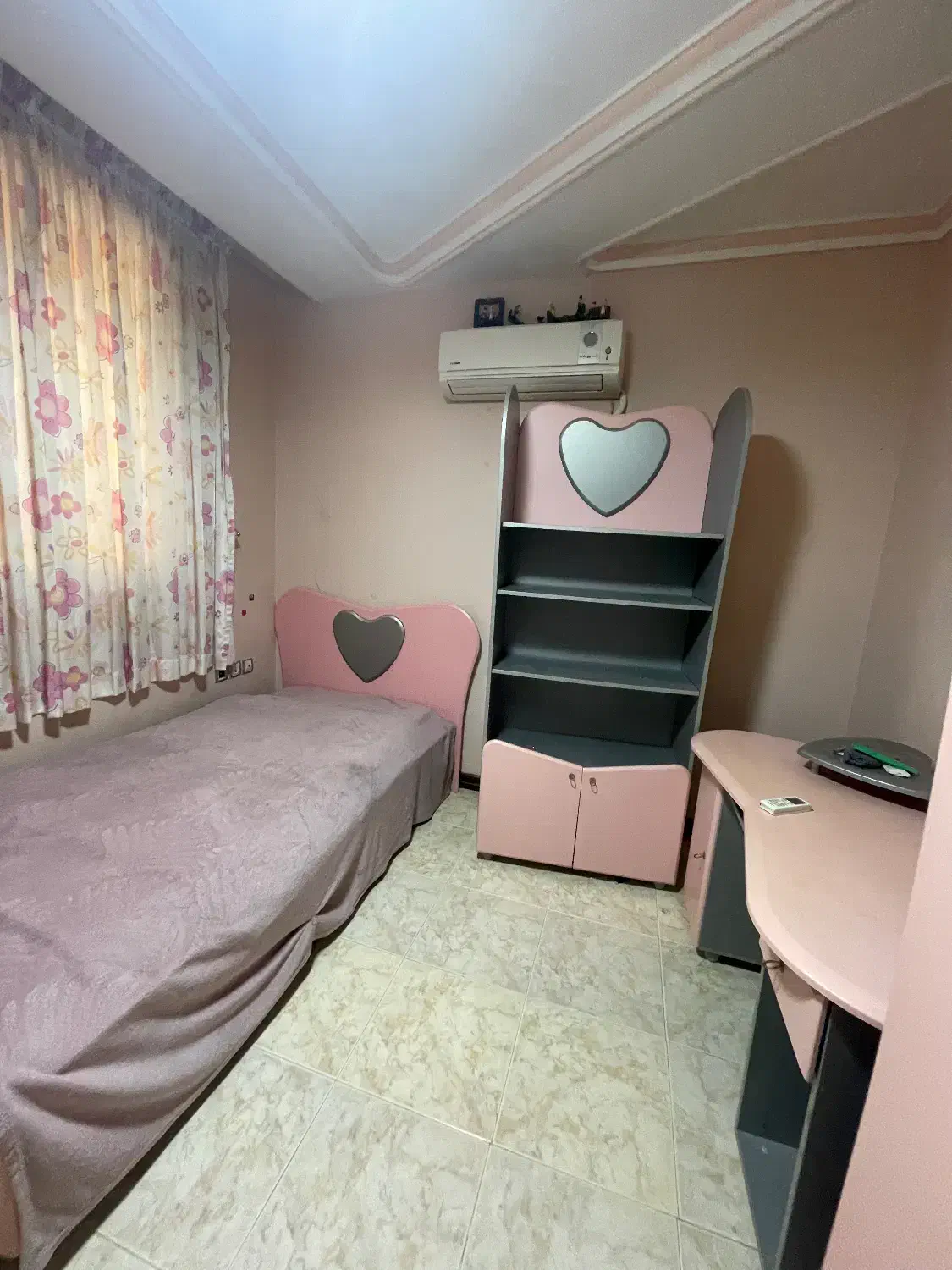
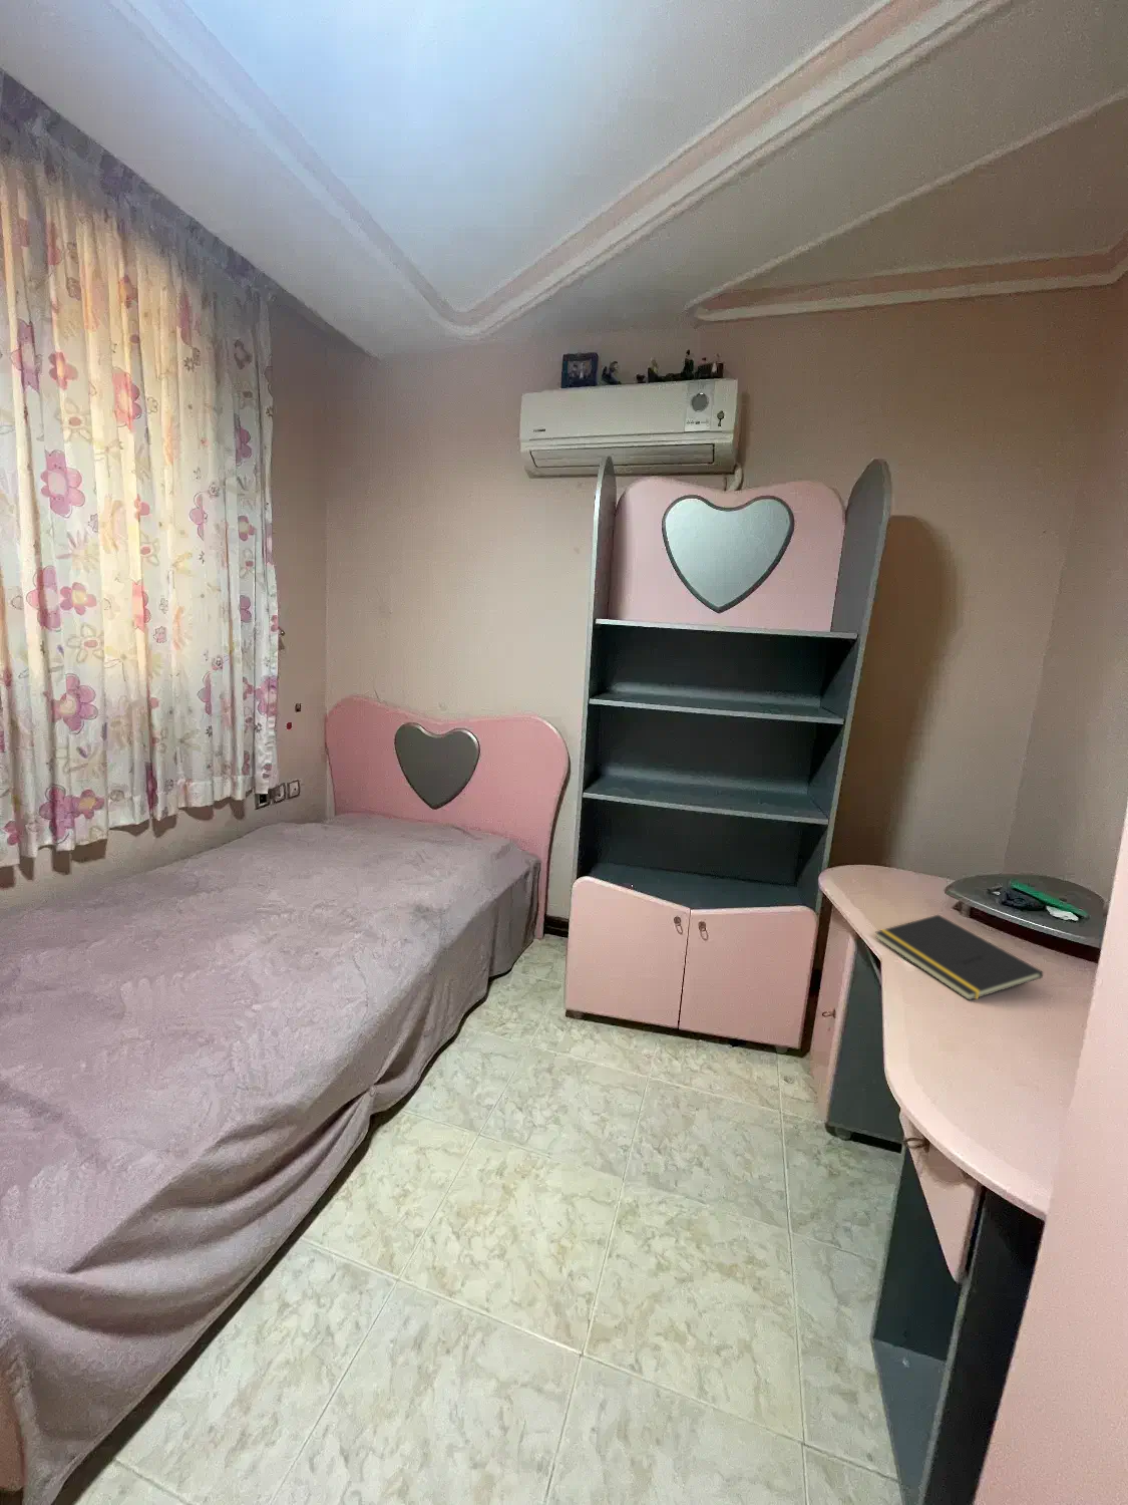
+ notepad (951, 953)
